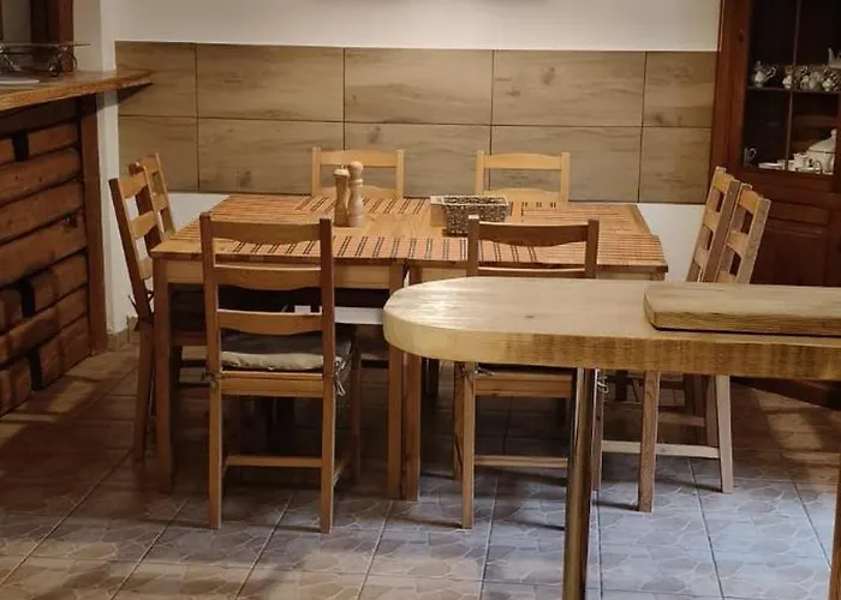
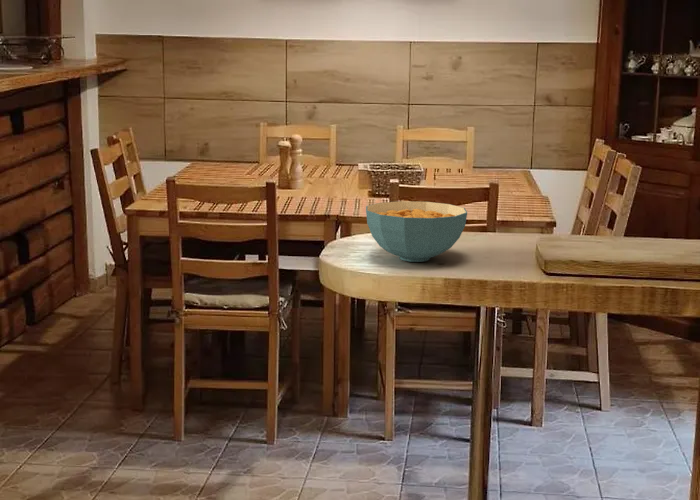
+ cereal bowl (415, 234)
